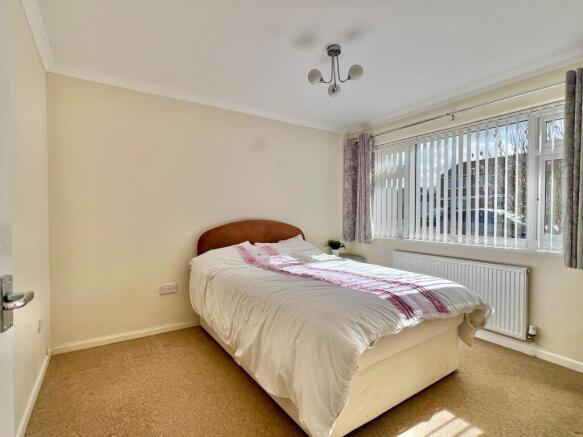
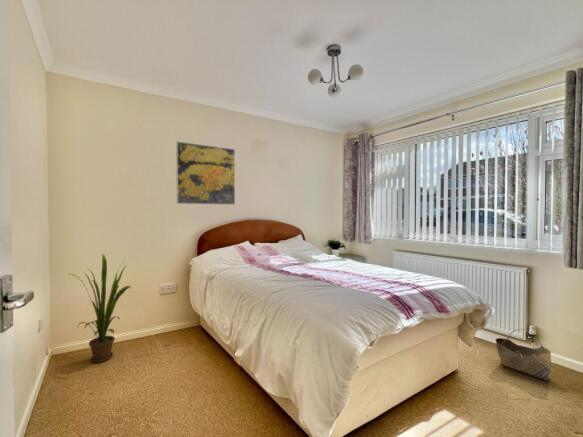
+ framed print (207, 175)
+ house plant (99, 307)
+ basket (521, 352)
